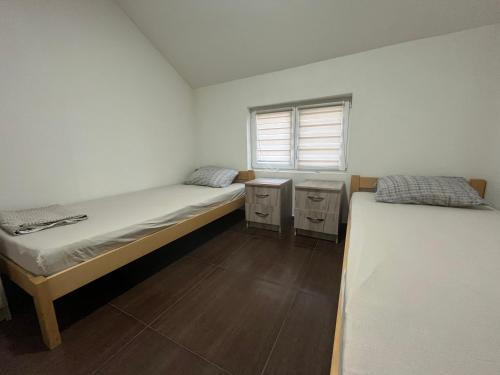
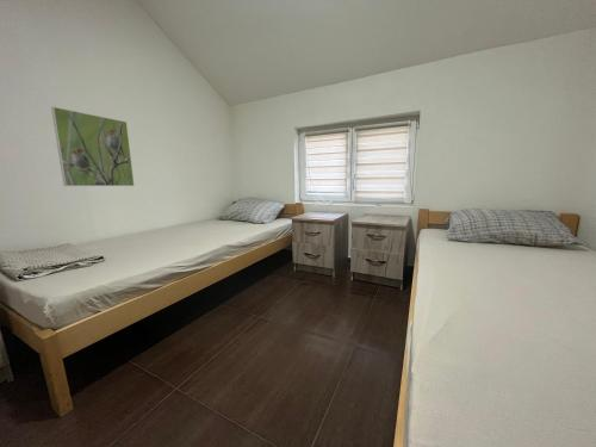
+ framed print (98, 151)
